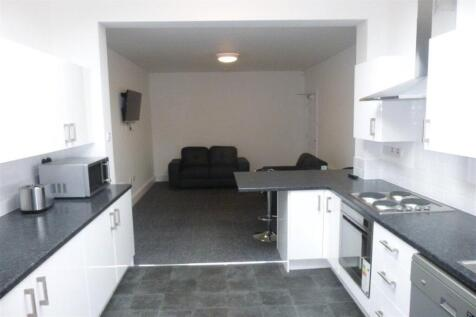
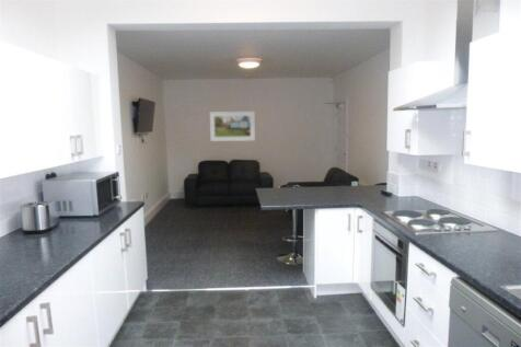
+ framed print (232, 126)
